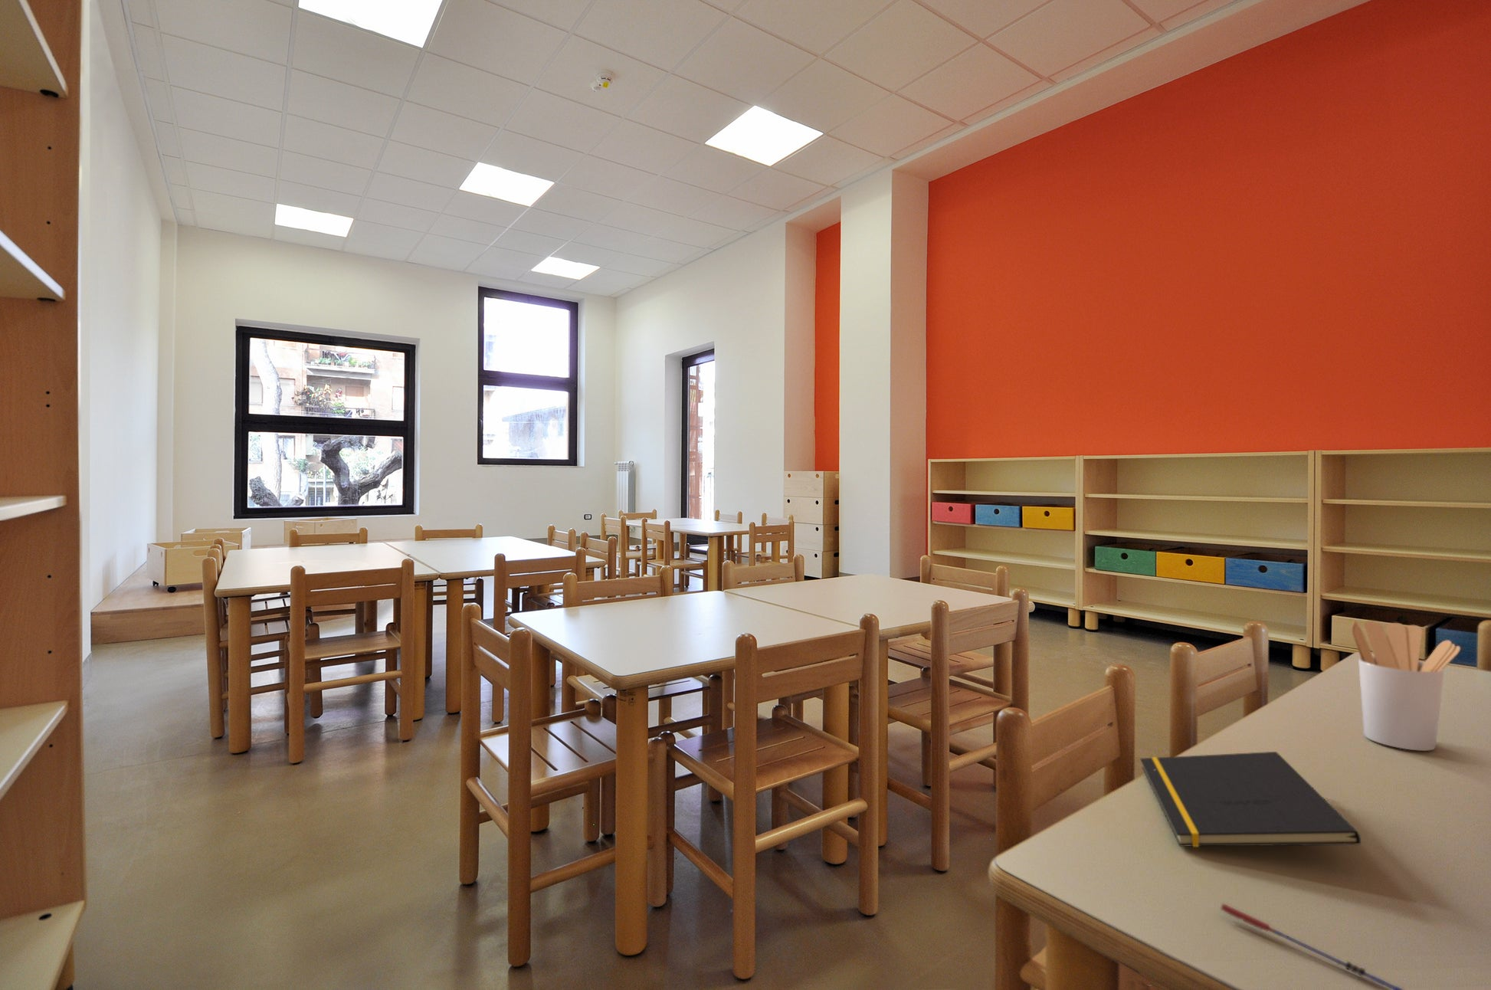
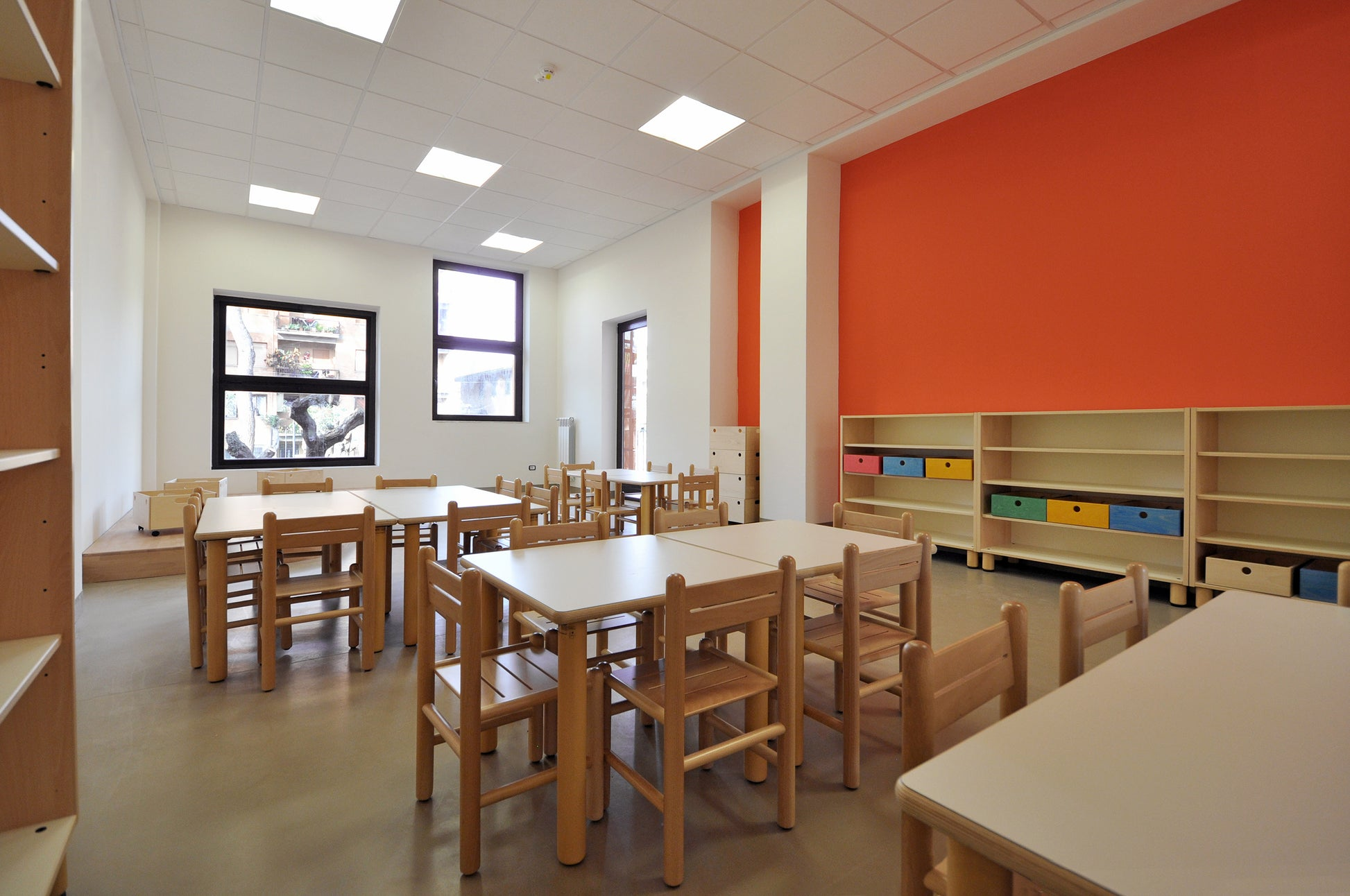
- pen (1314, 949)
- notepad (1233, 794)
- utensil holder (1396, 680)
